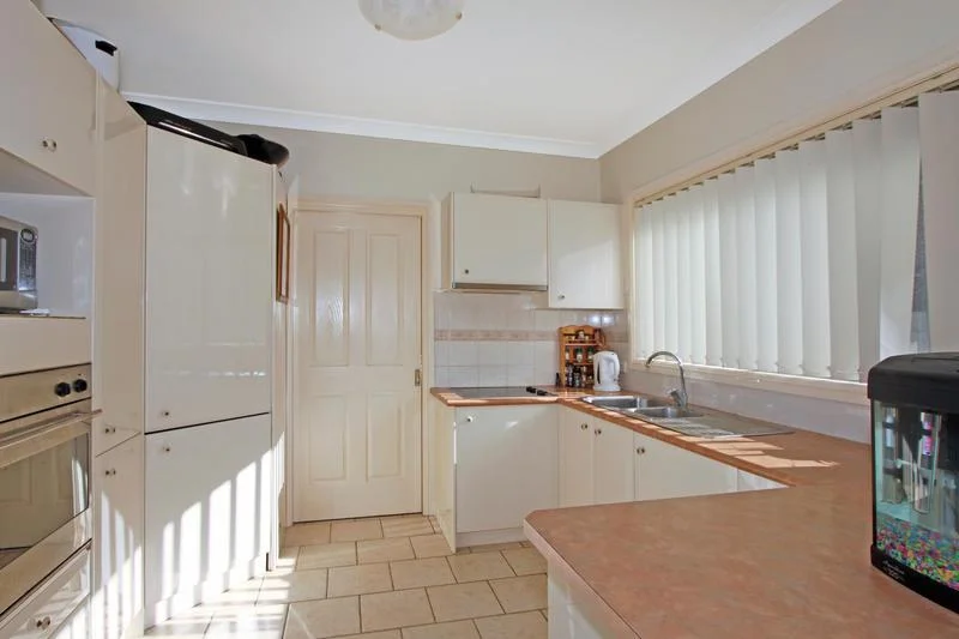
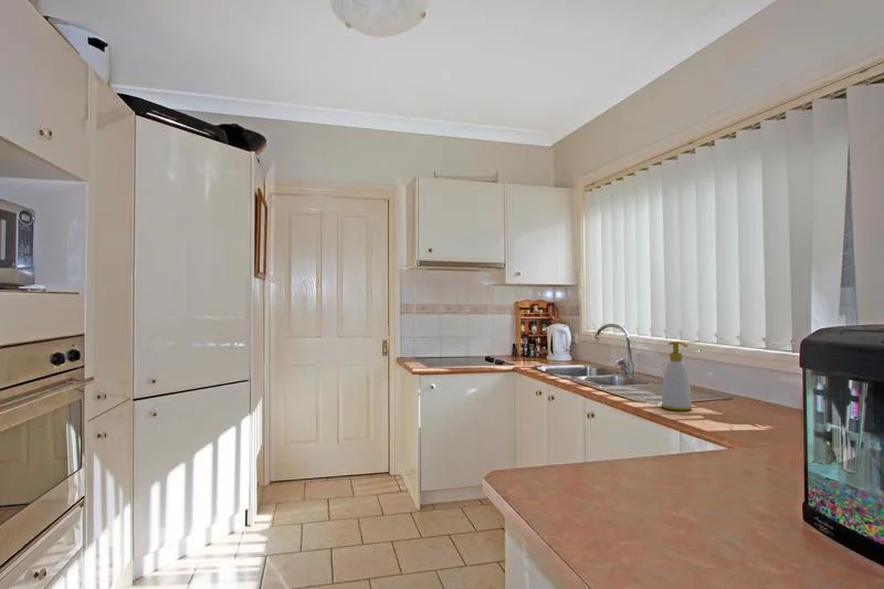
+ soap bottle (676, 375)
